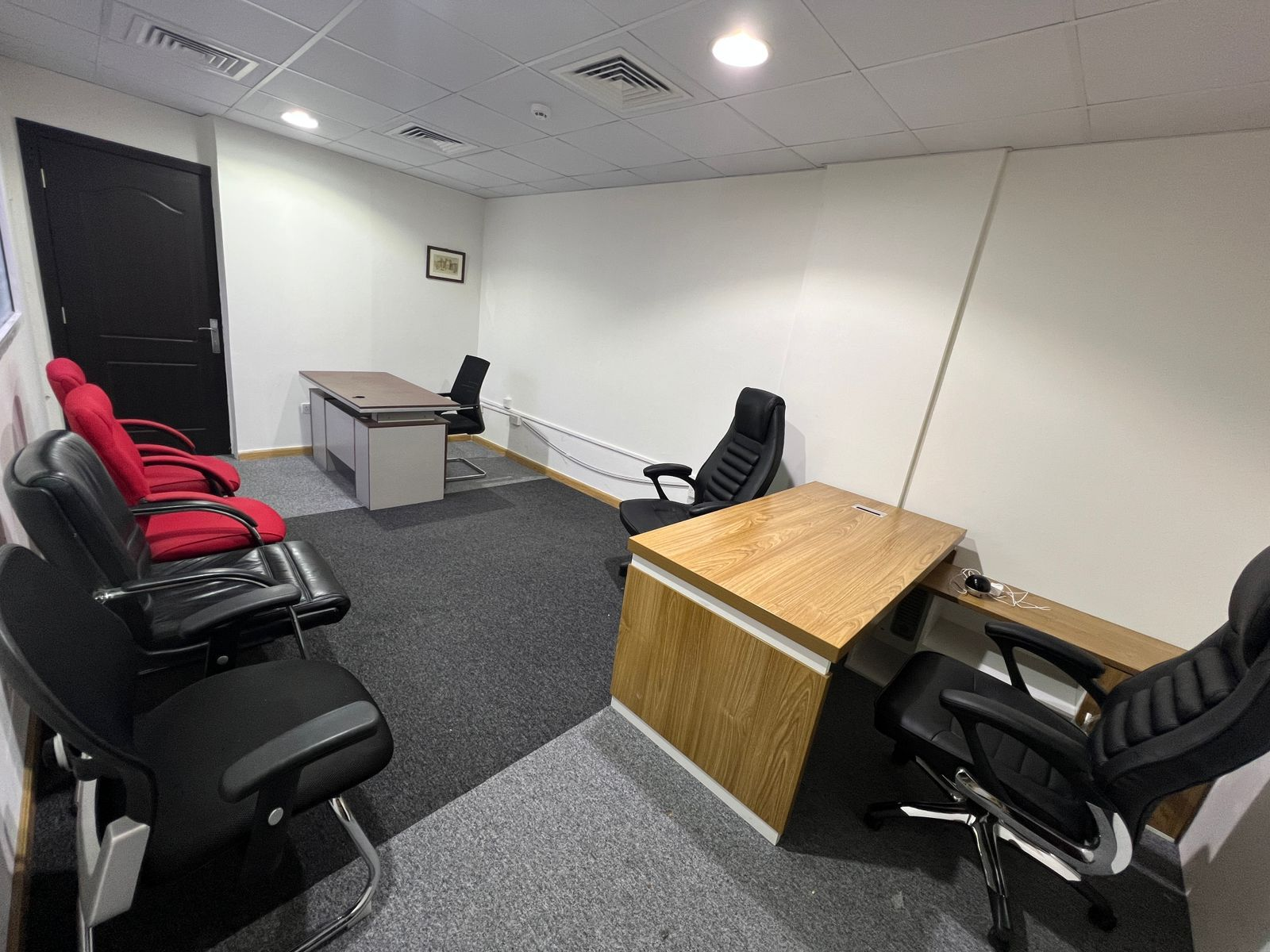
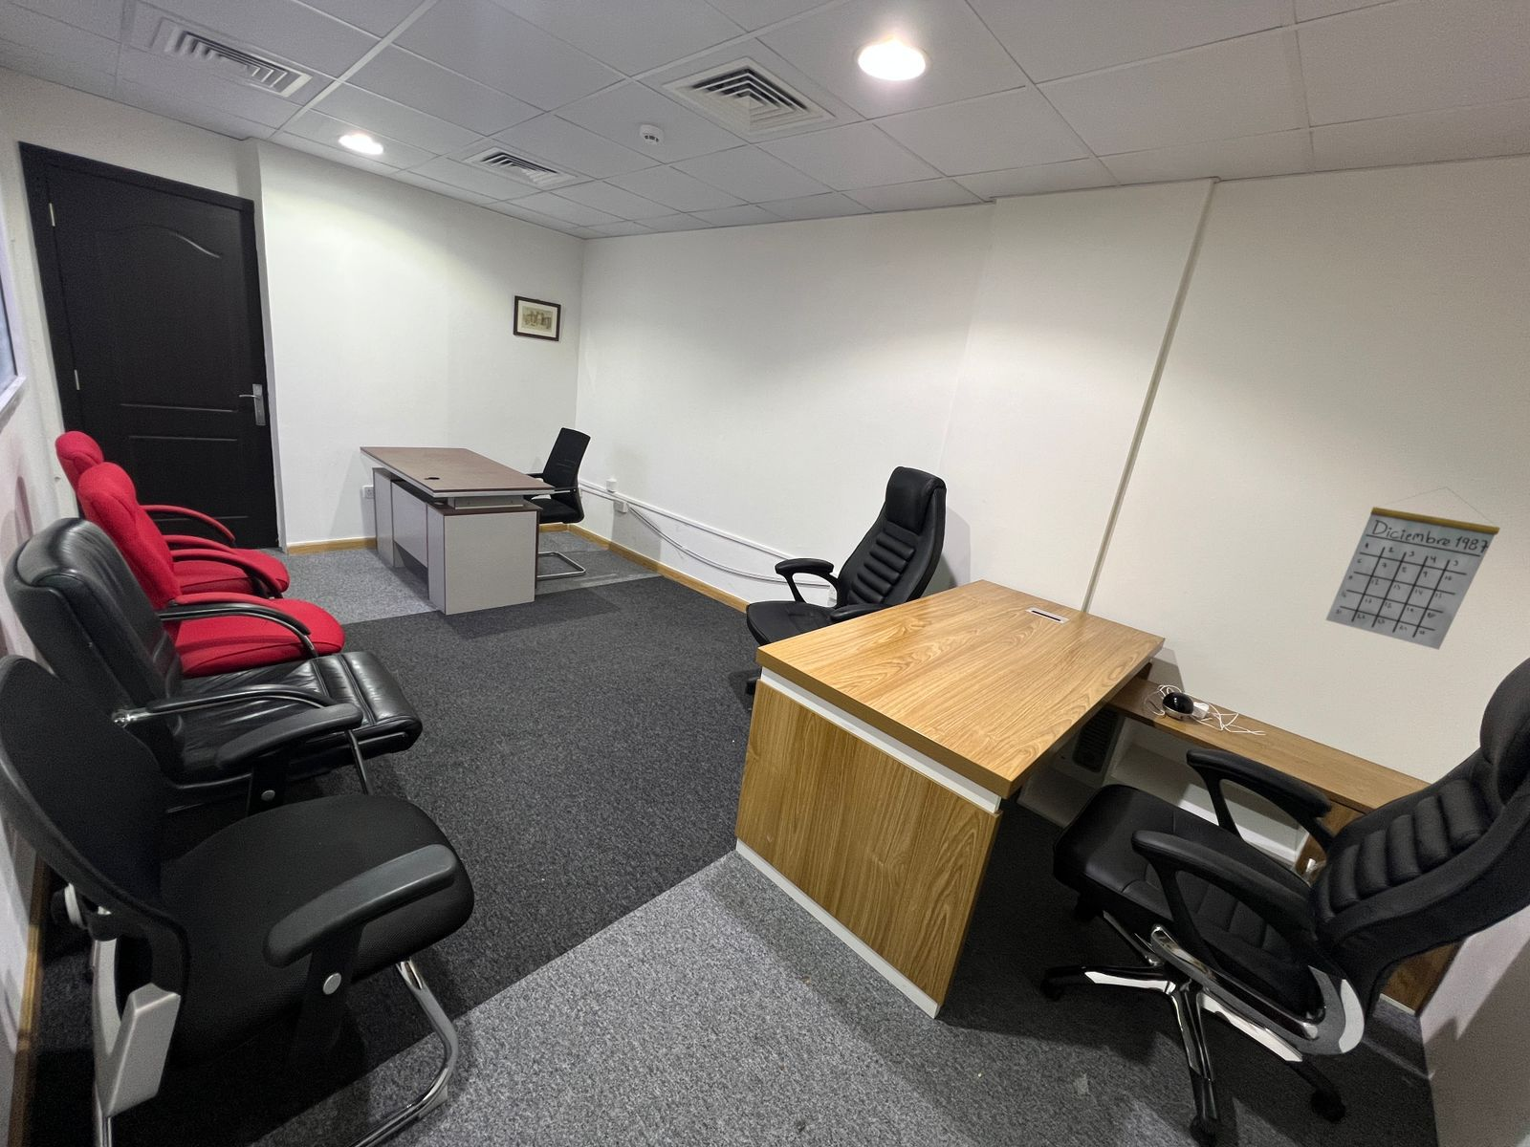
+ calendar (1412, 563)
